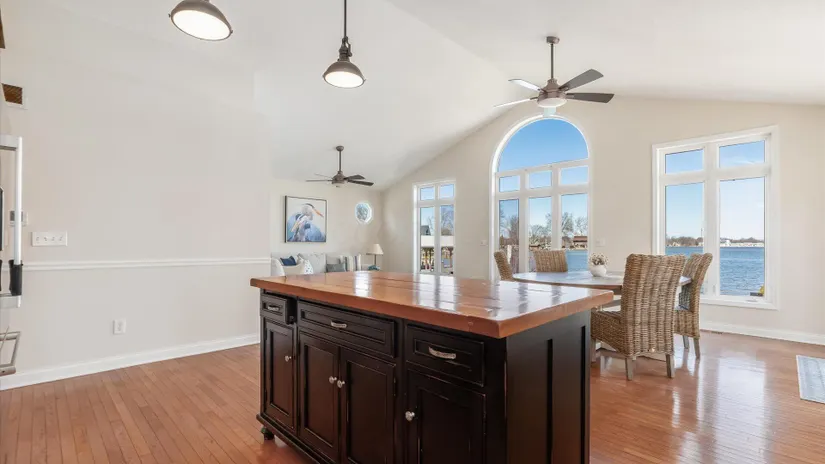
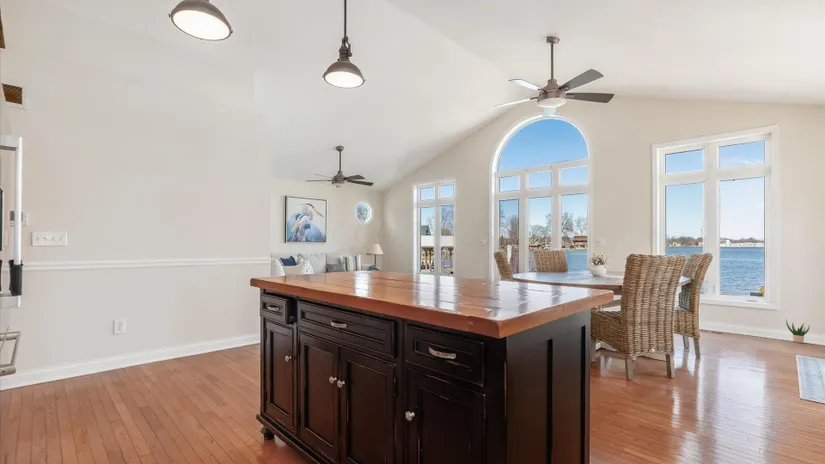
+ potted plant (797, 330)
